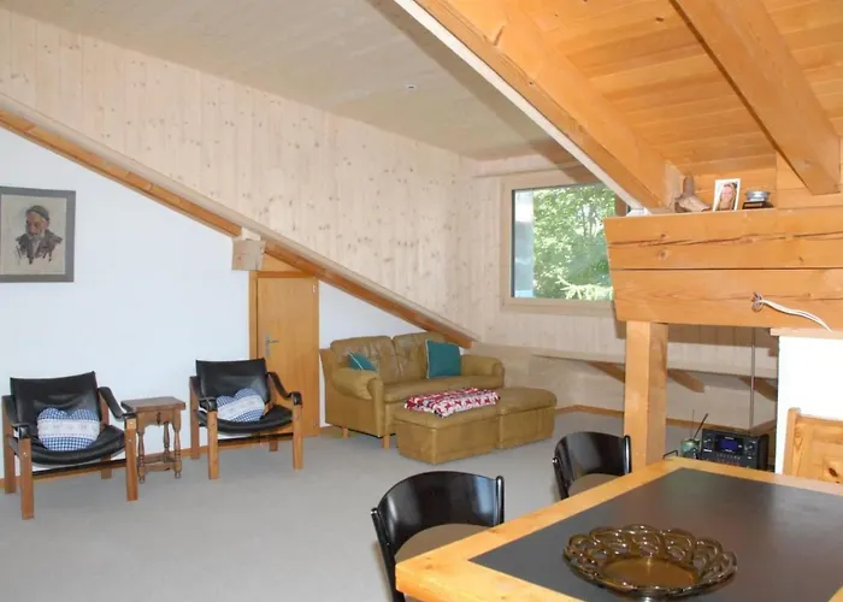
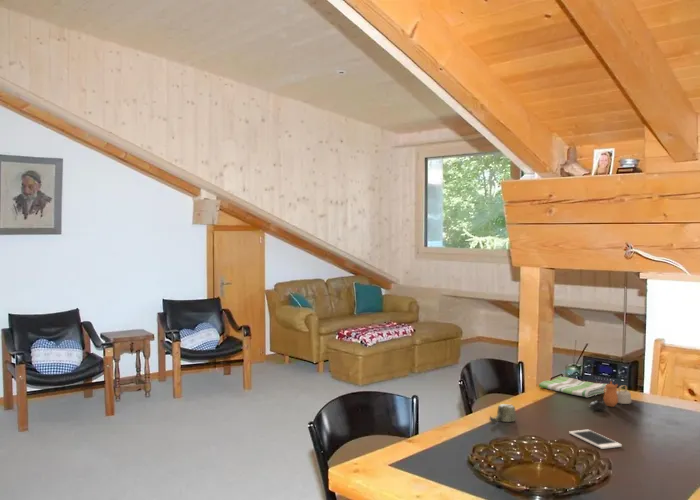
+ cell phone (594, 438)
+ teapot (611, 393)
+ dish towel (573, 385)
+ cup (501, 413)
